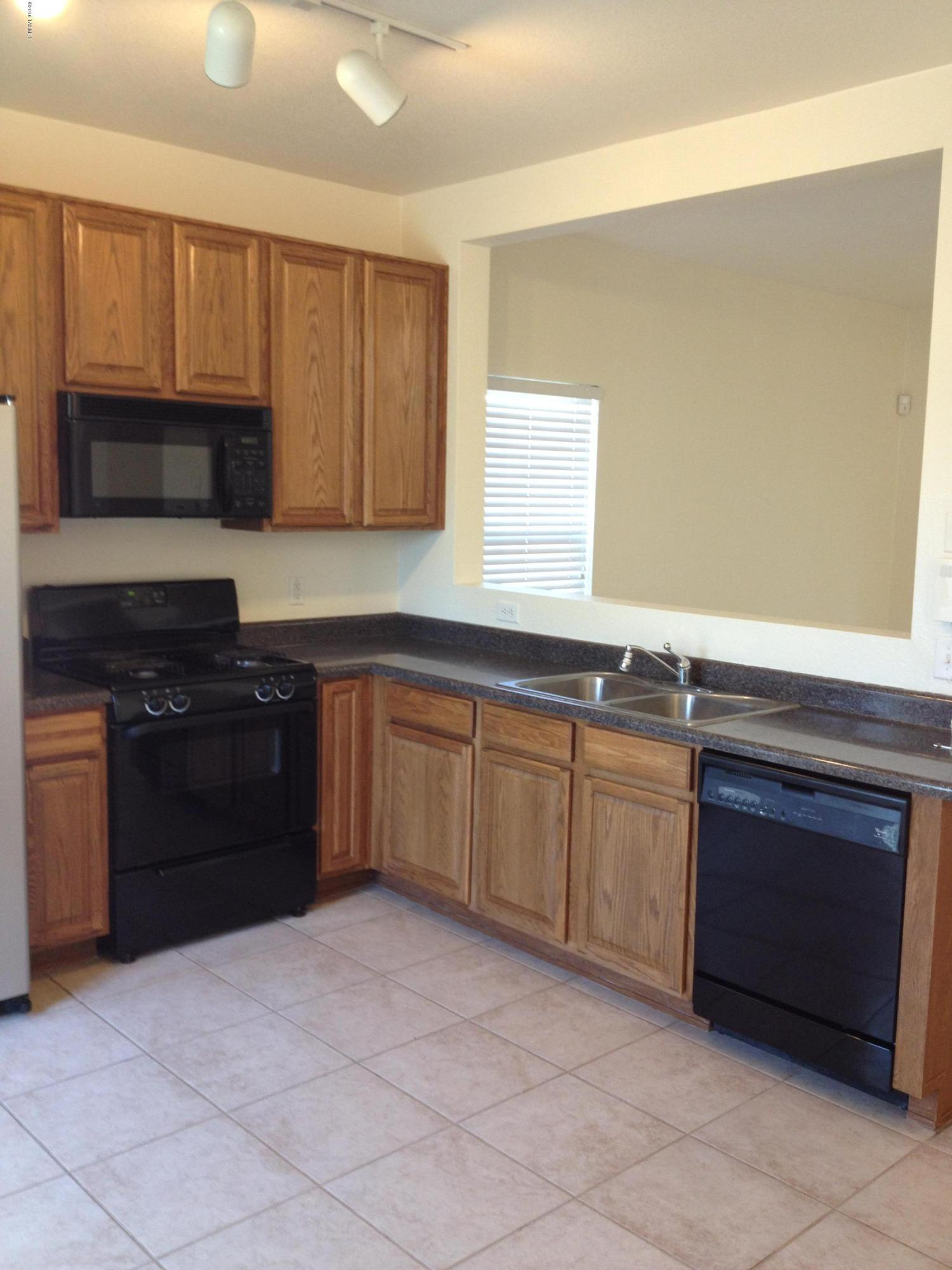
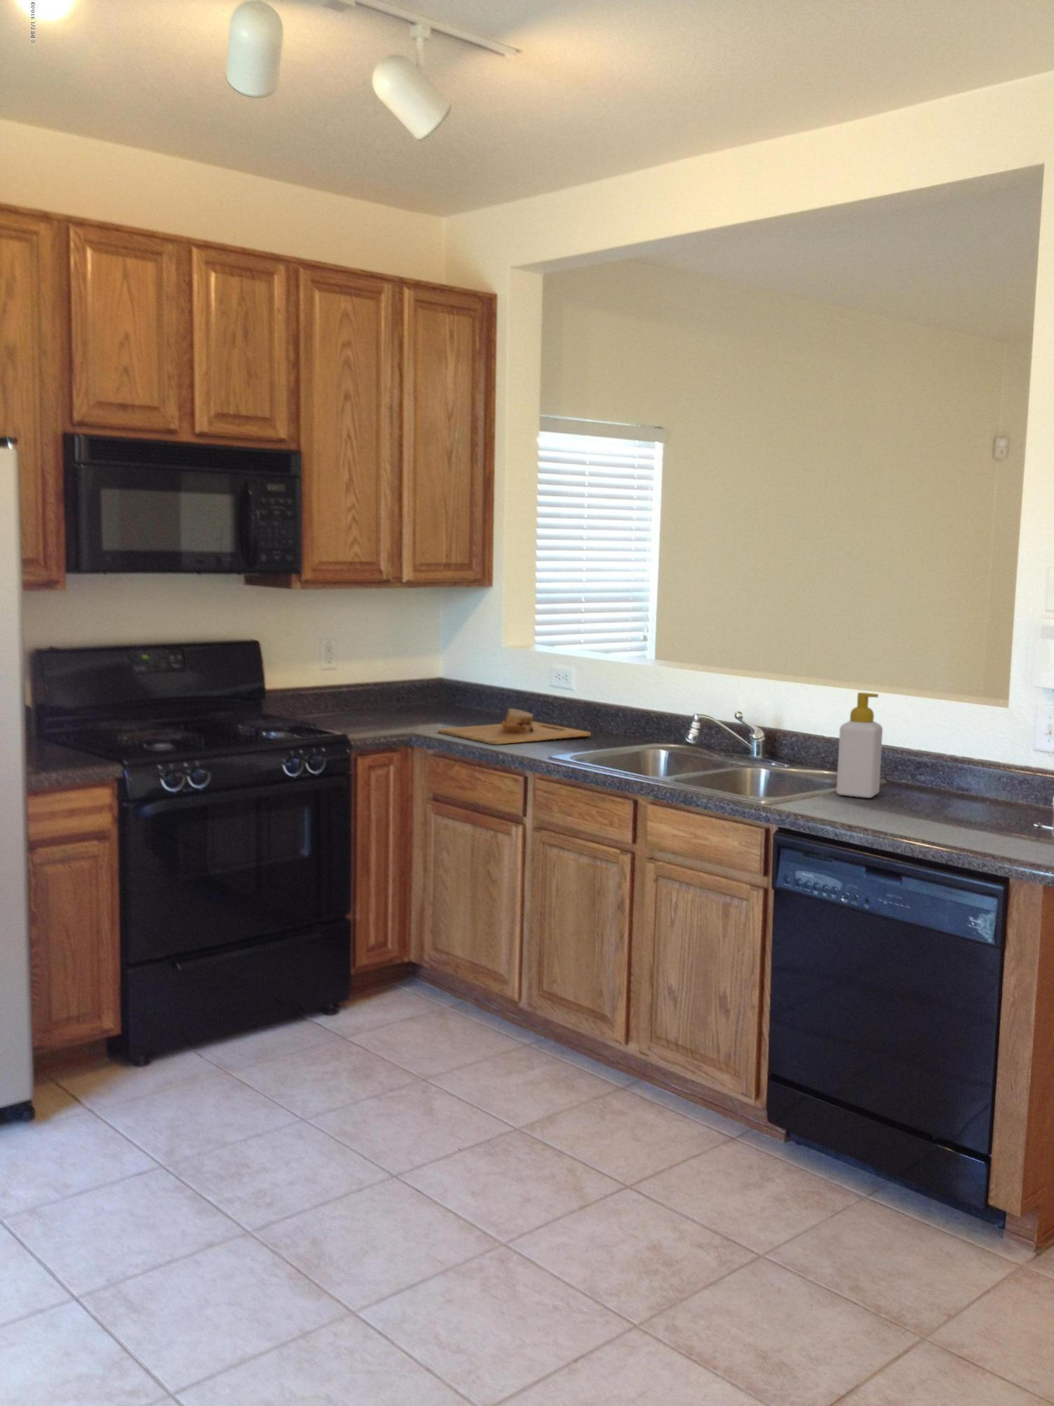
+ cutting board (515, 722)
+ soap bottle (860, 744)
